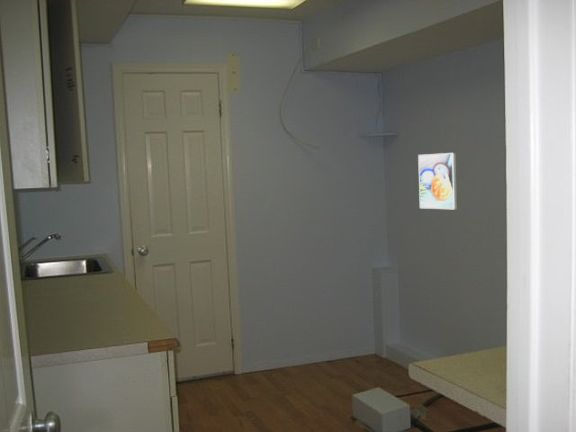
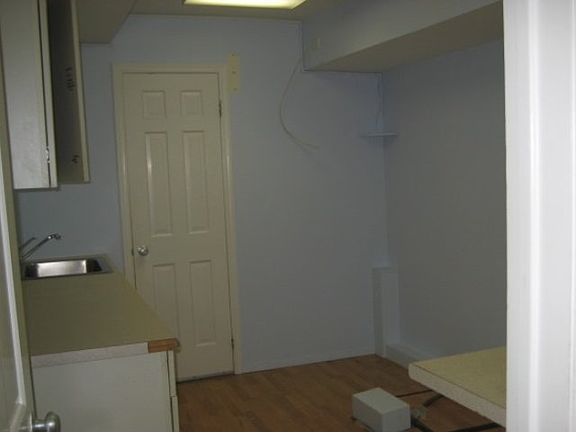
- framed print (437, 181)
